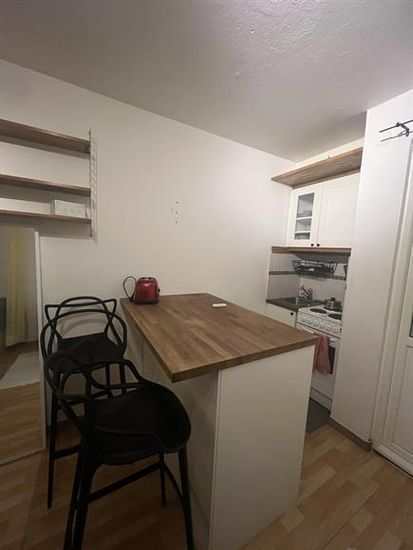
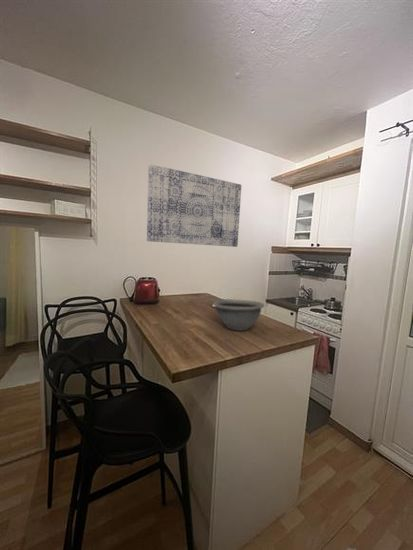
+ bowl (237, 314)
+ wall art (197, 210)
